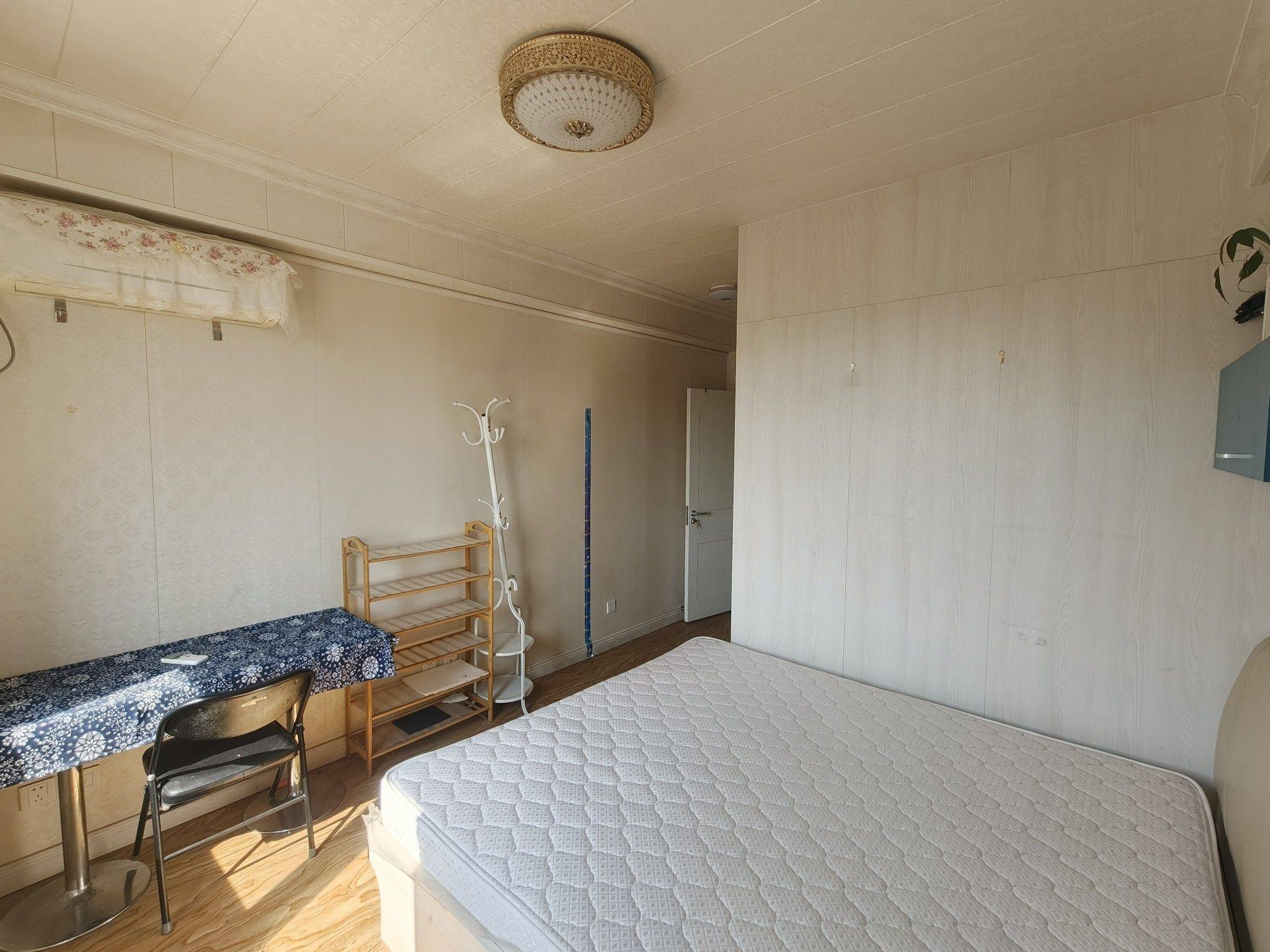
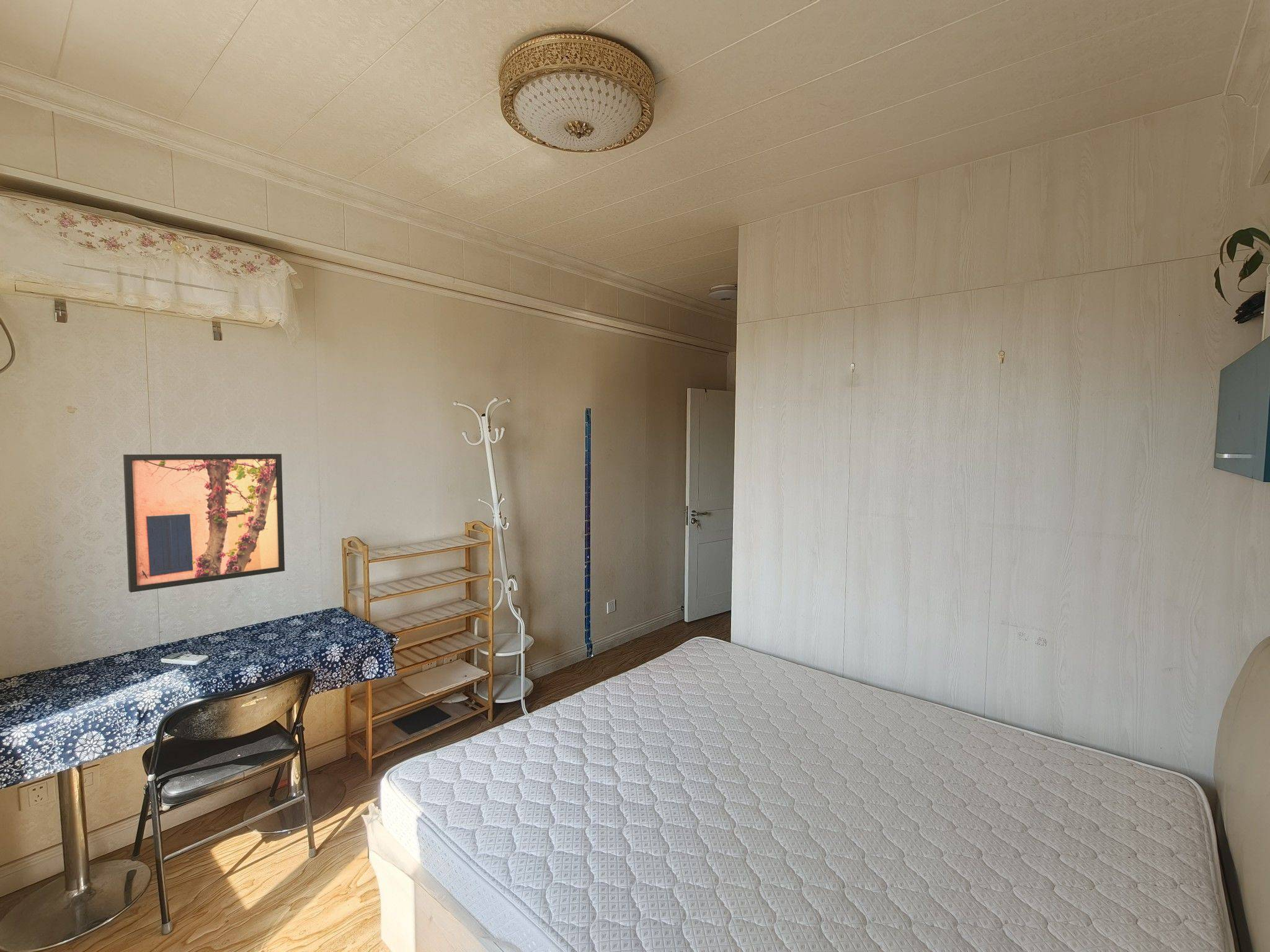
+ wall art (210, 517)
